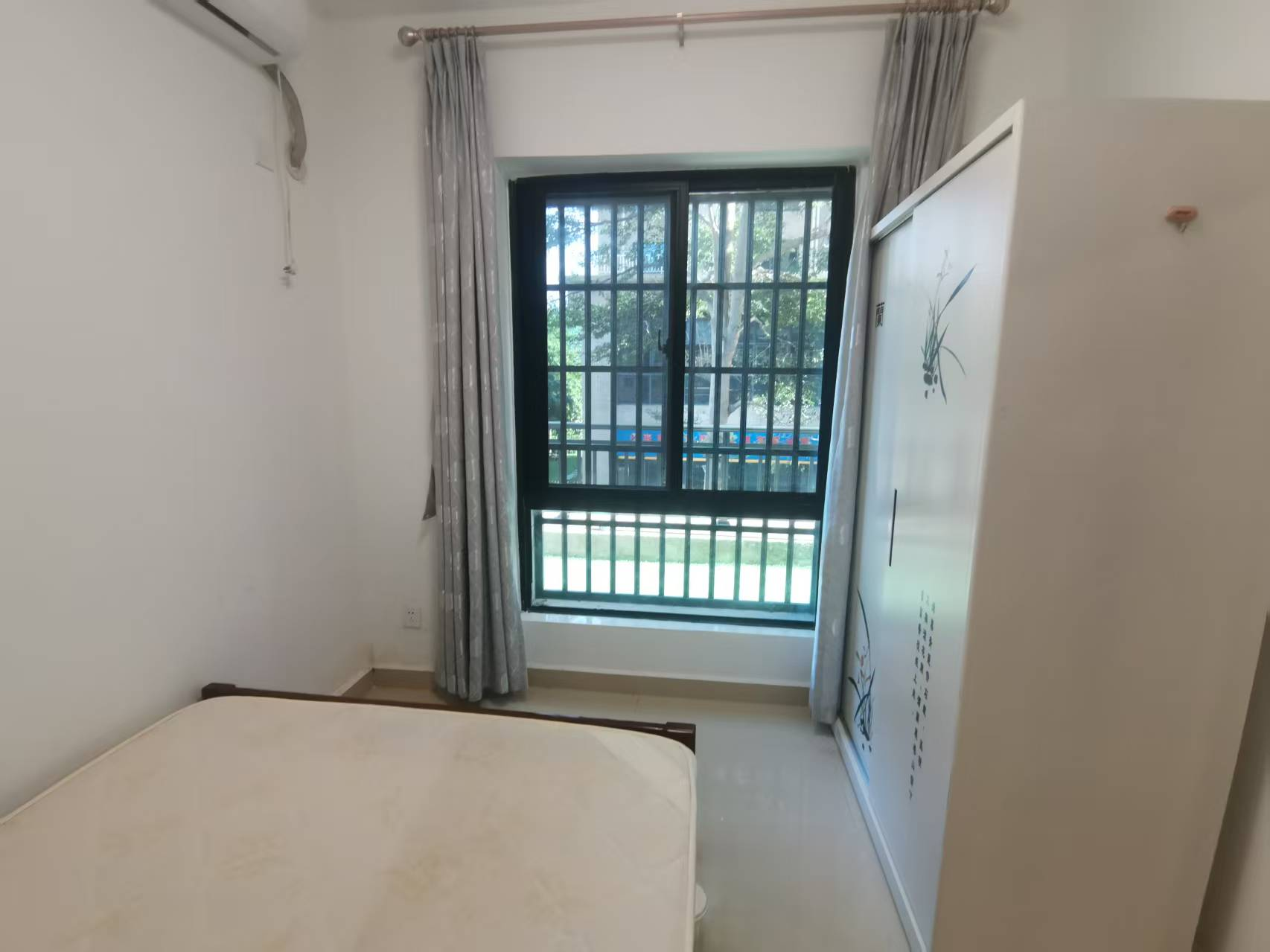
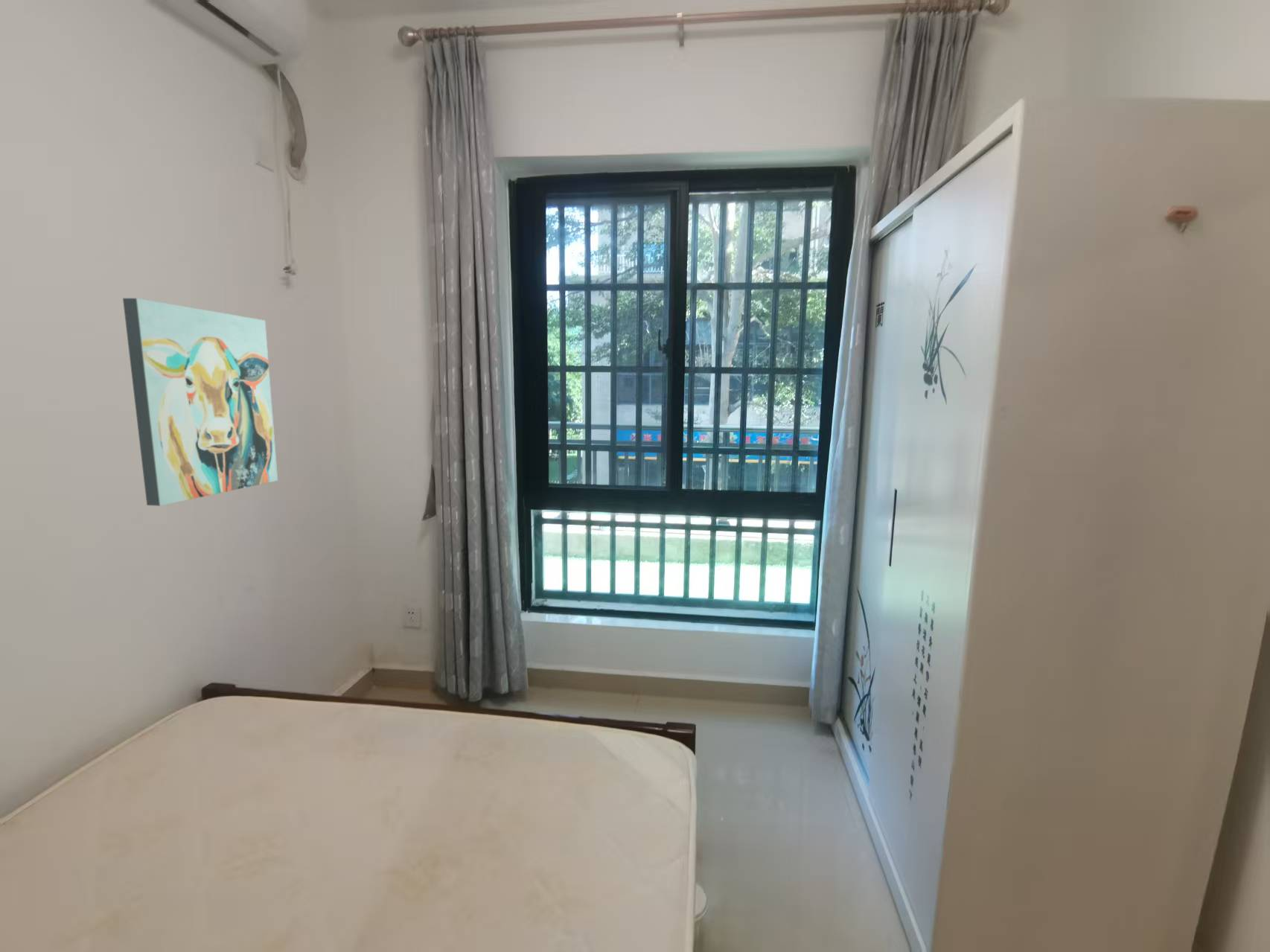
+ wall art (211, 403)
